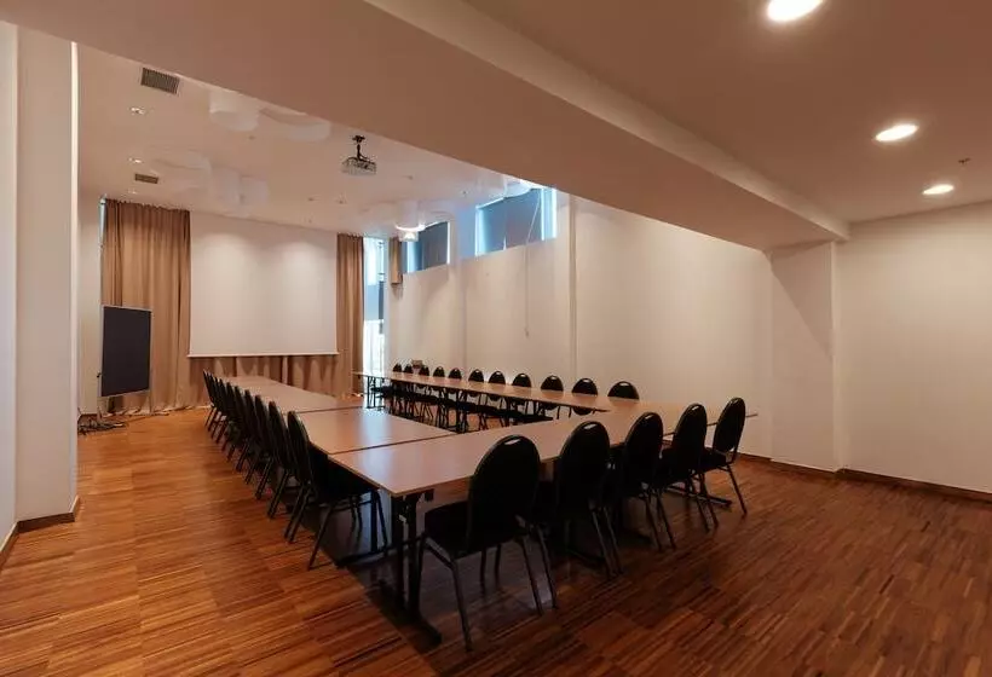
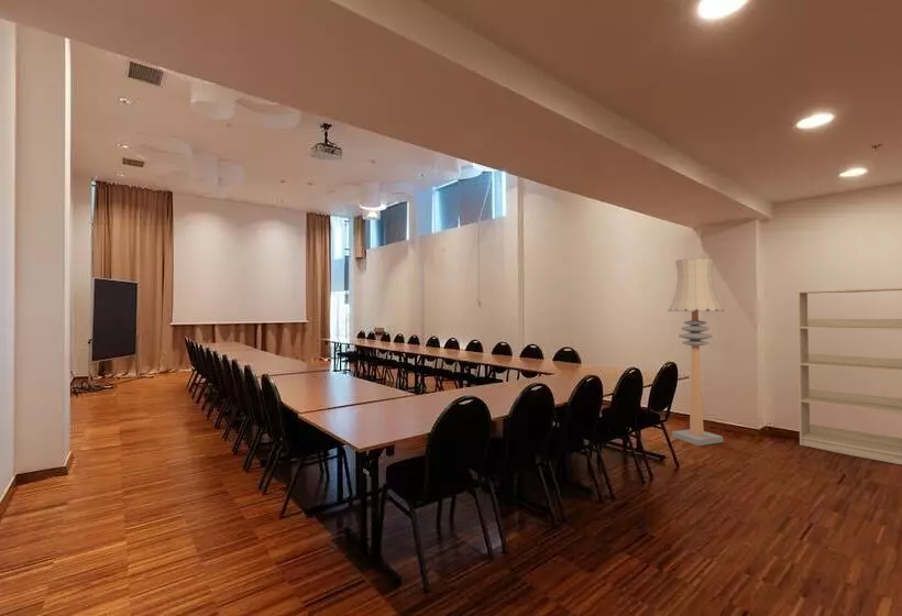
+ floor lamp (695, 349)
+ bookcase (853, 367)
